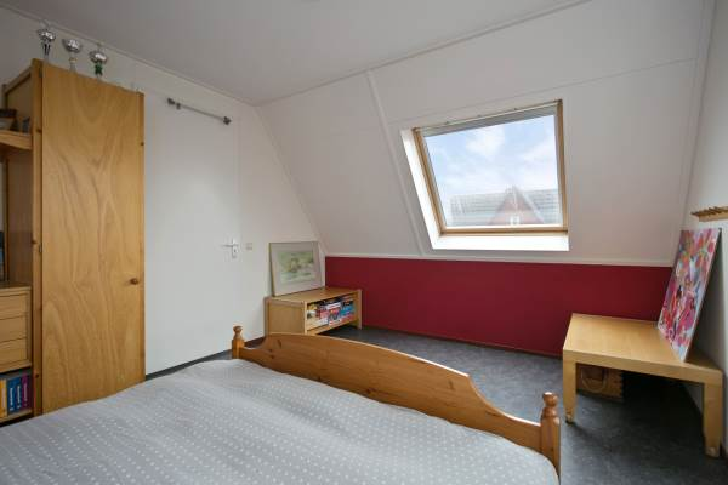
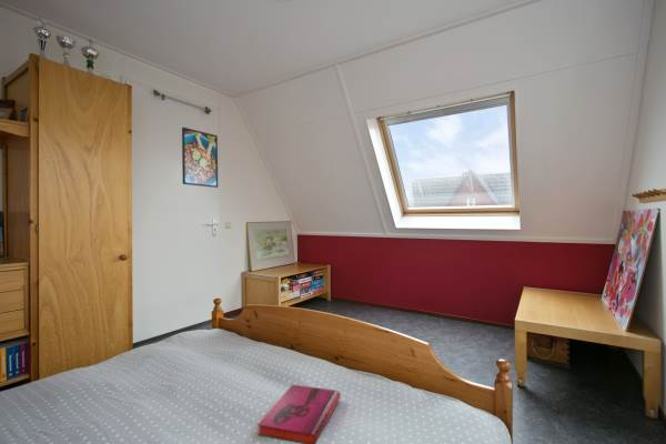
+ hardback book (302, 411)
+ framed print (200, 159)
